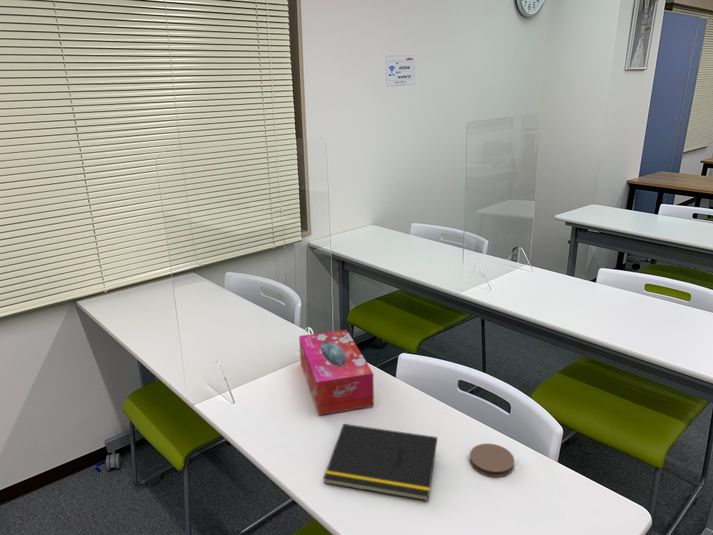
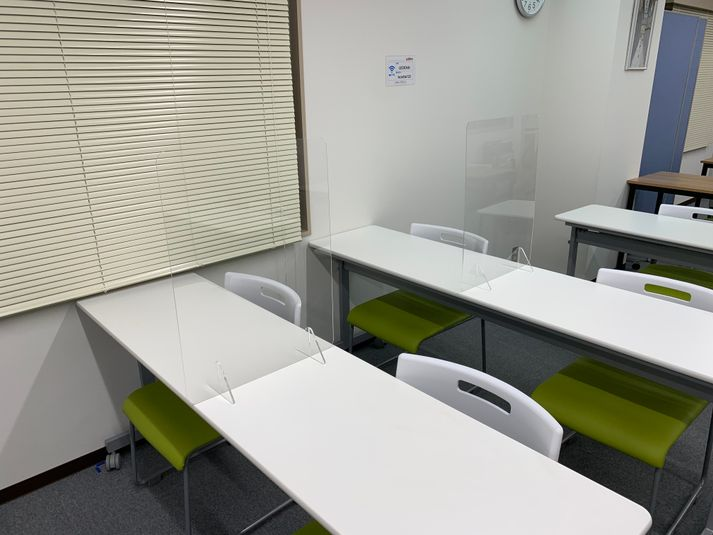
- notepad (382, 459)
- tissue box (333, 368)
- coaster (491, 459)
